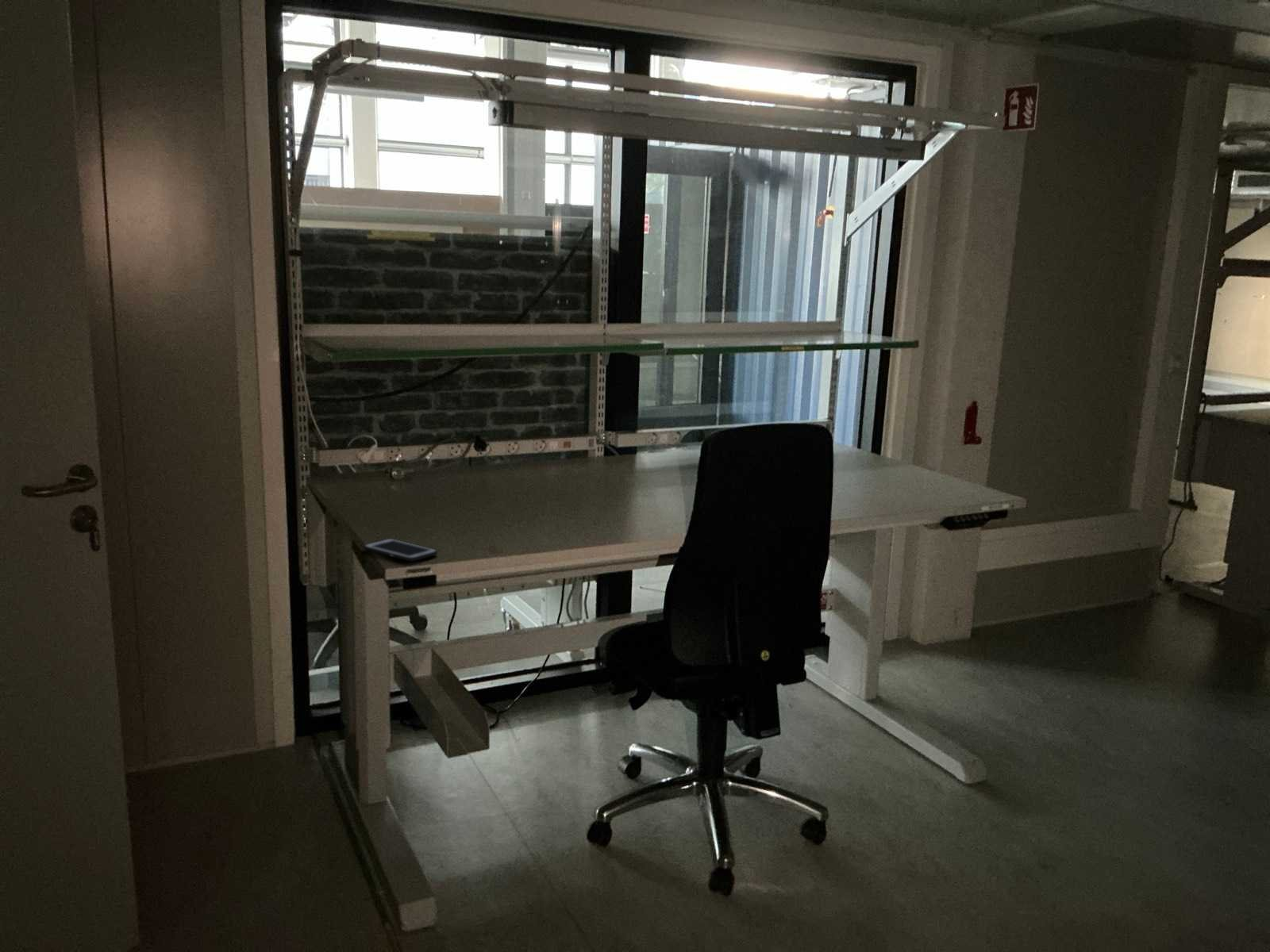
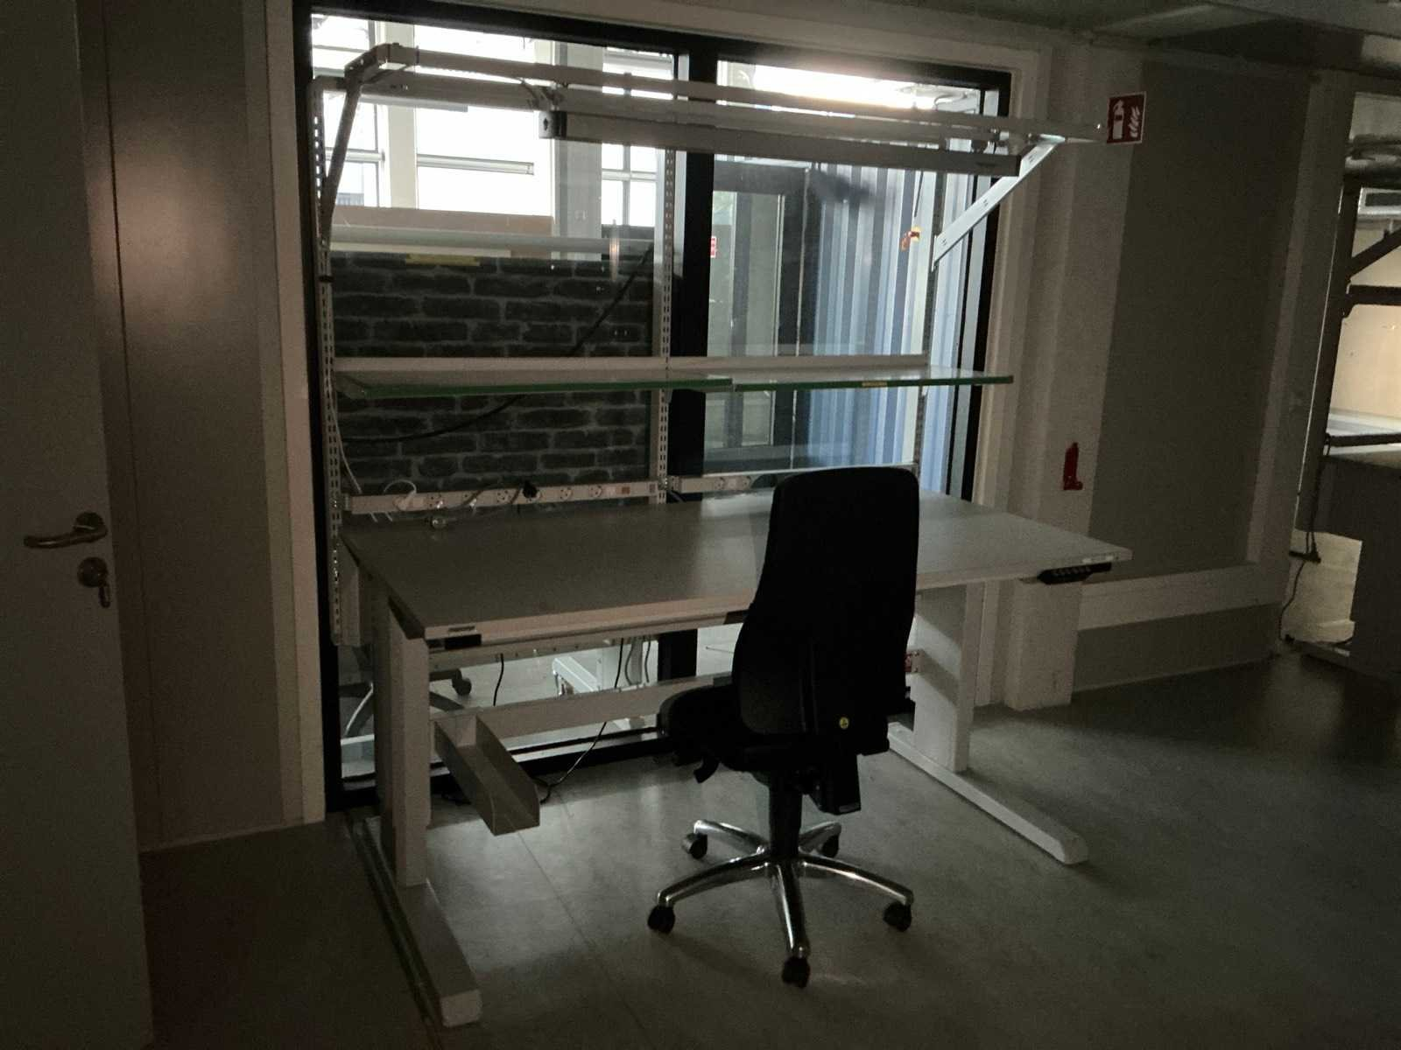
- cell phone (400, 550)
